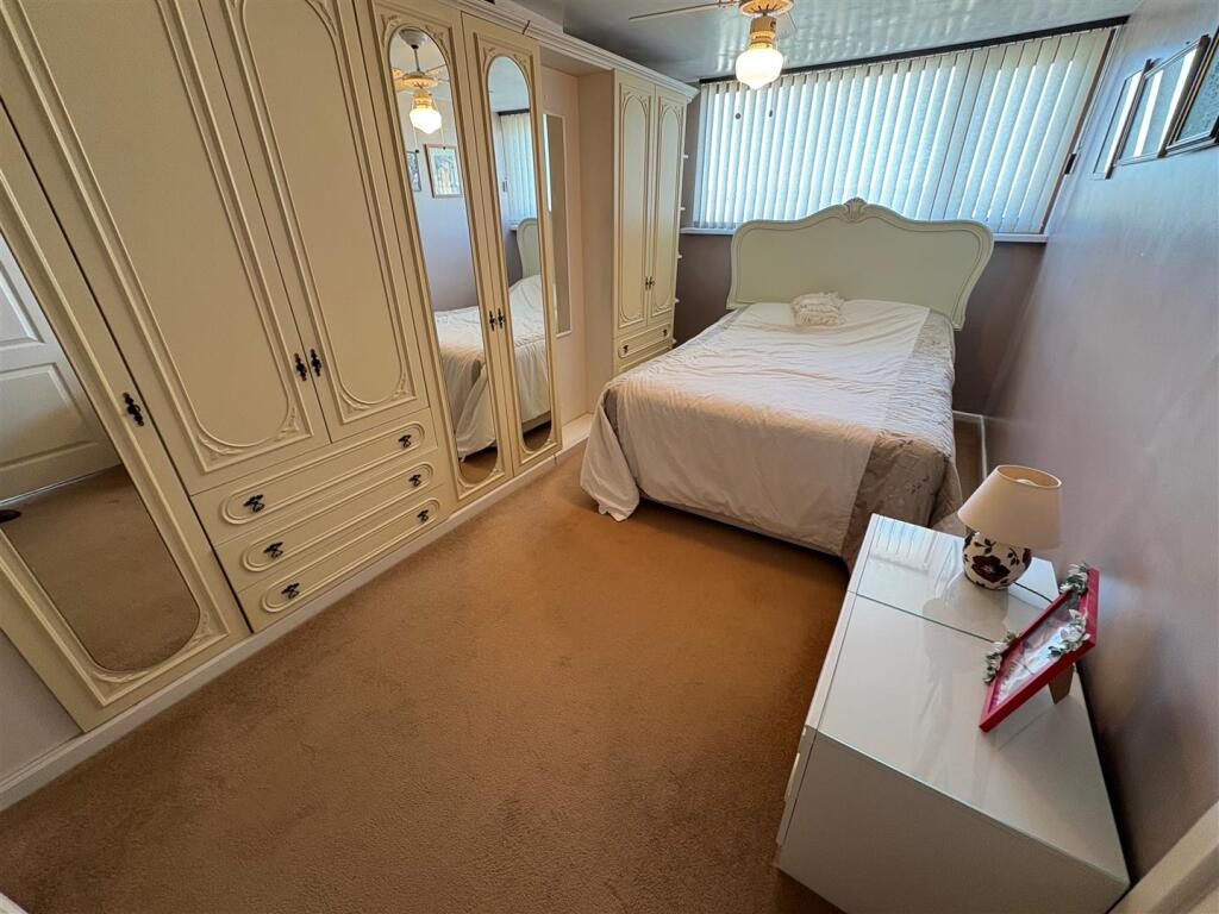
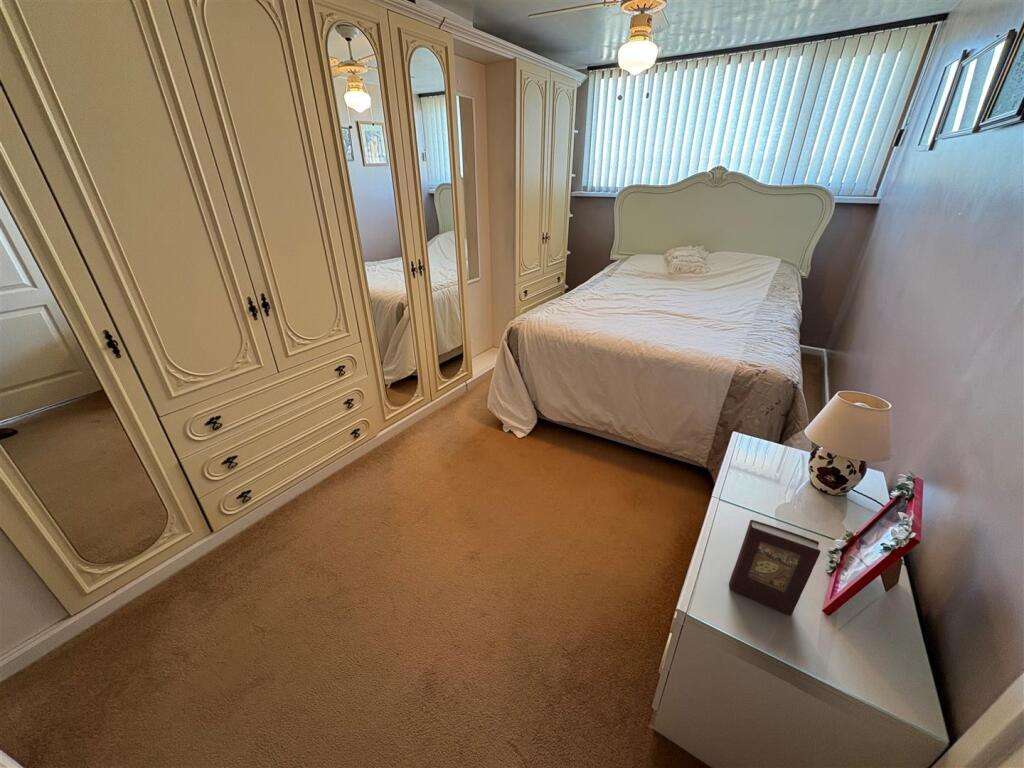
+ book (771, 567)
